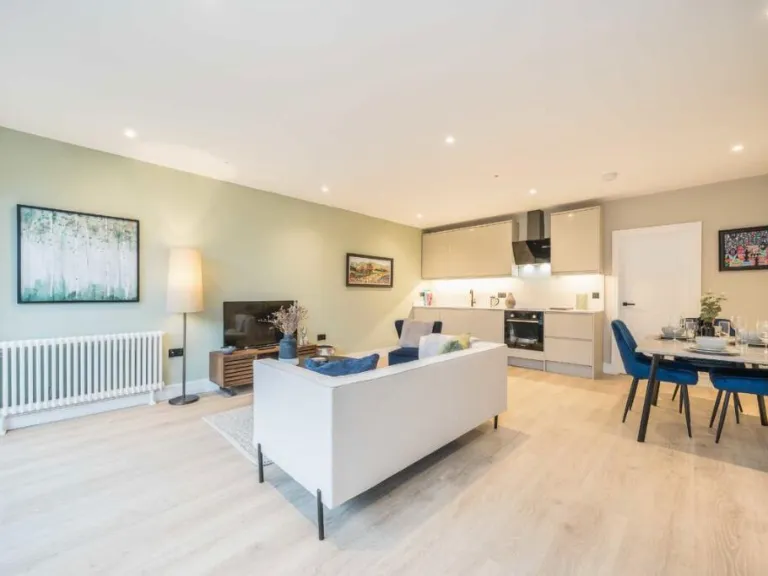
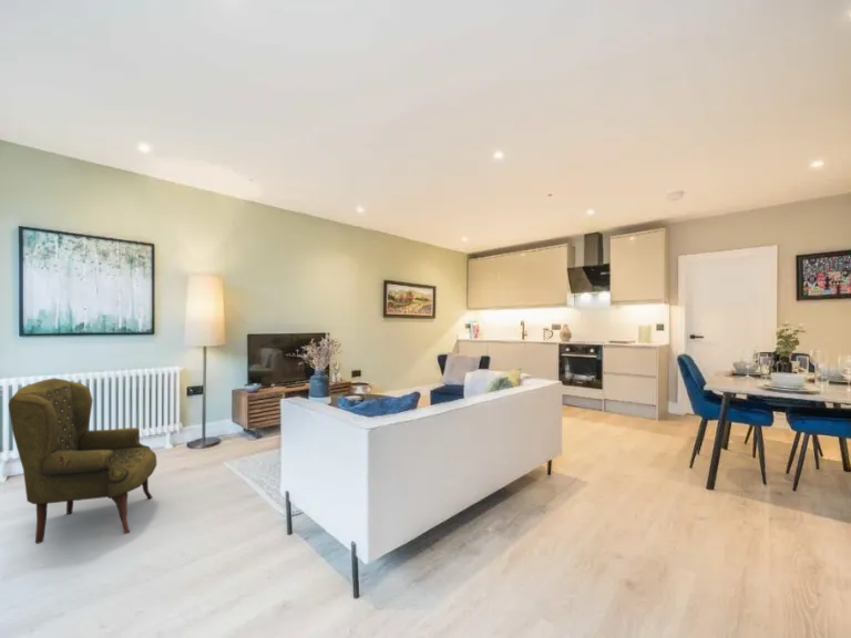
+ armchair (95, 449)
